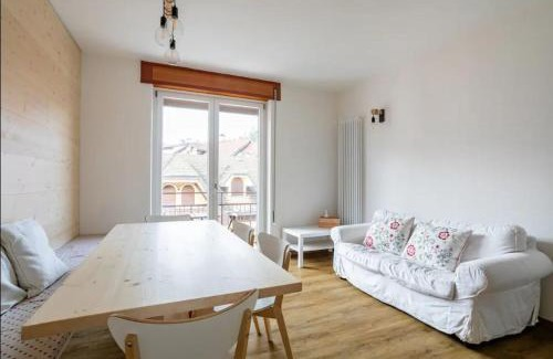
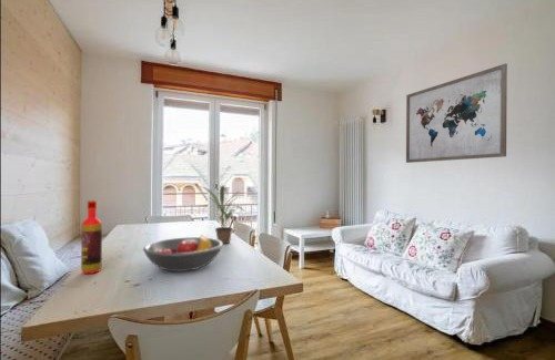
+ fruit bowl (184, 253)
+ wall art (448, 121)
+ bottle (91, 236)
+ potted plant (221, 214)
